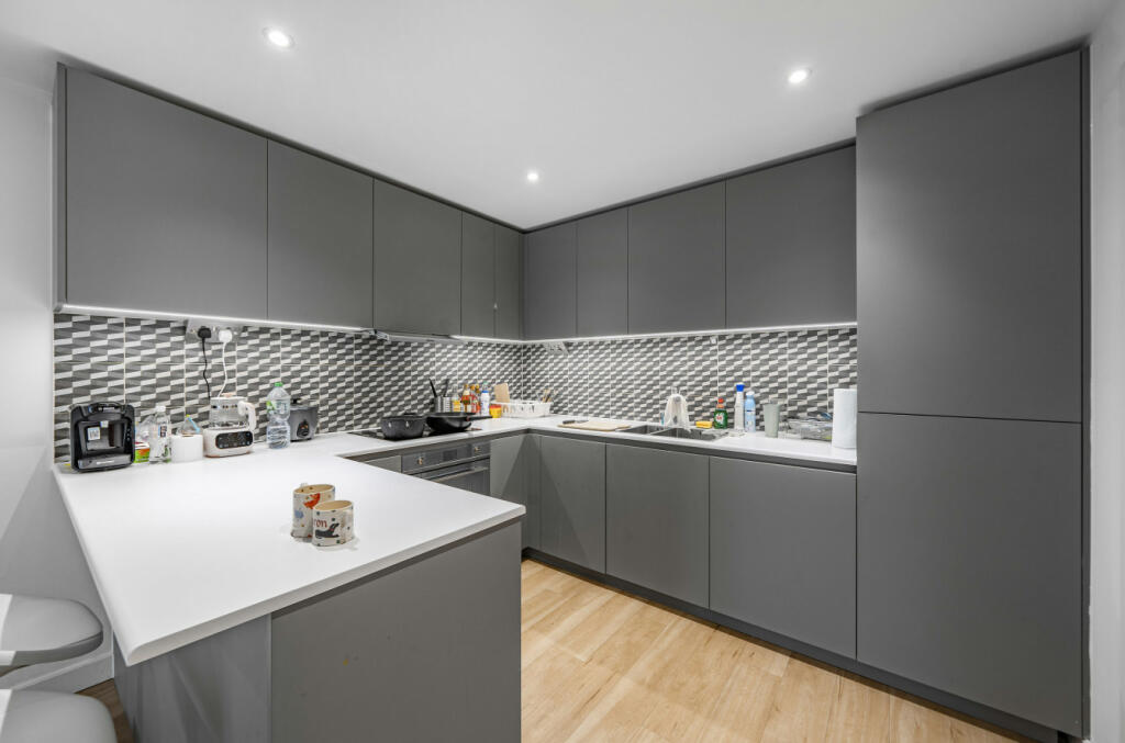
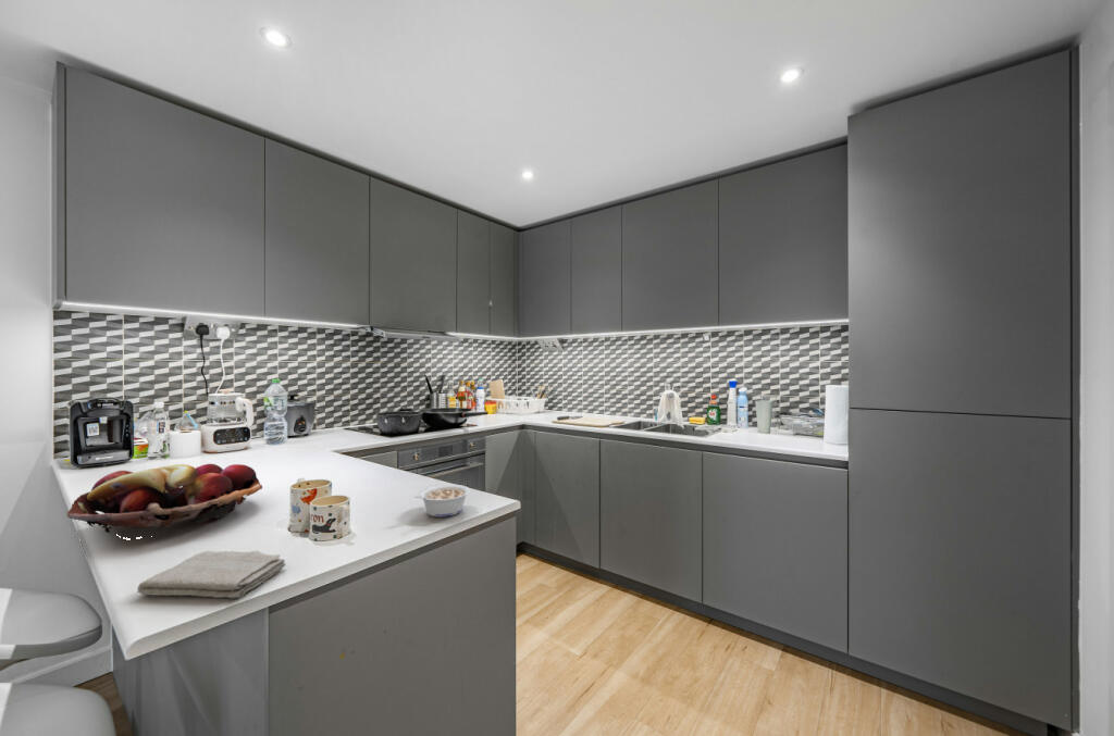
+ fruit basket (175, 491)
+ legume (444, 499)
+ washcloth (216, 572)
